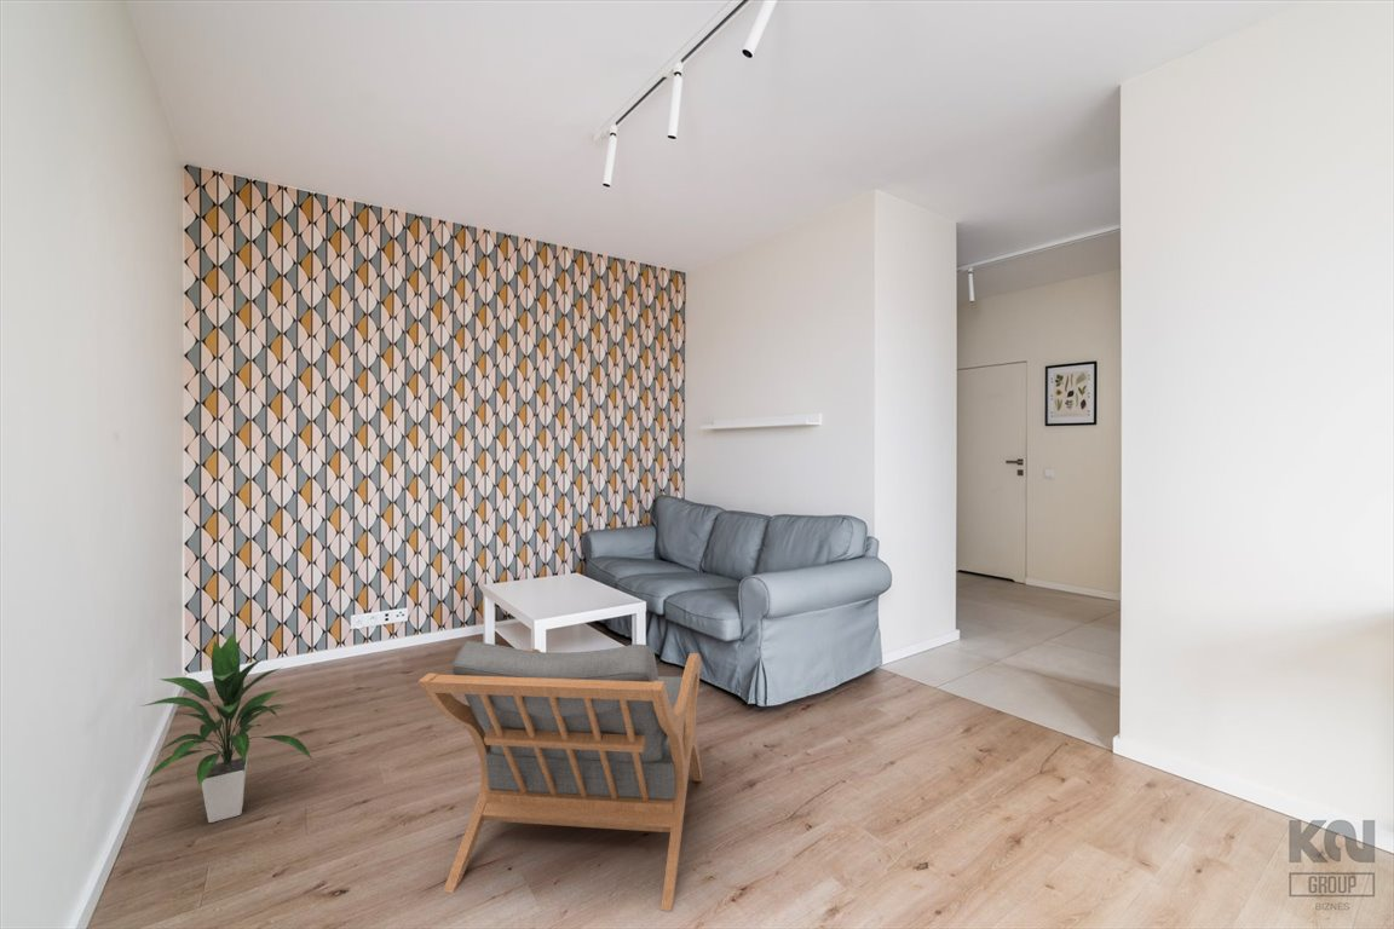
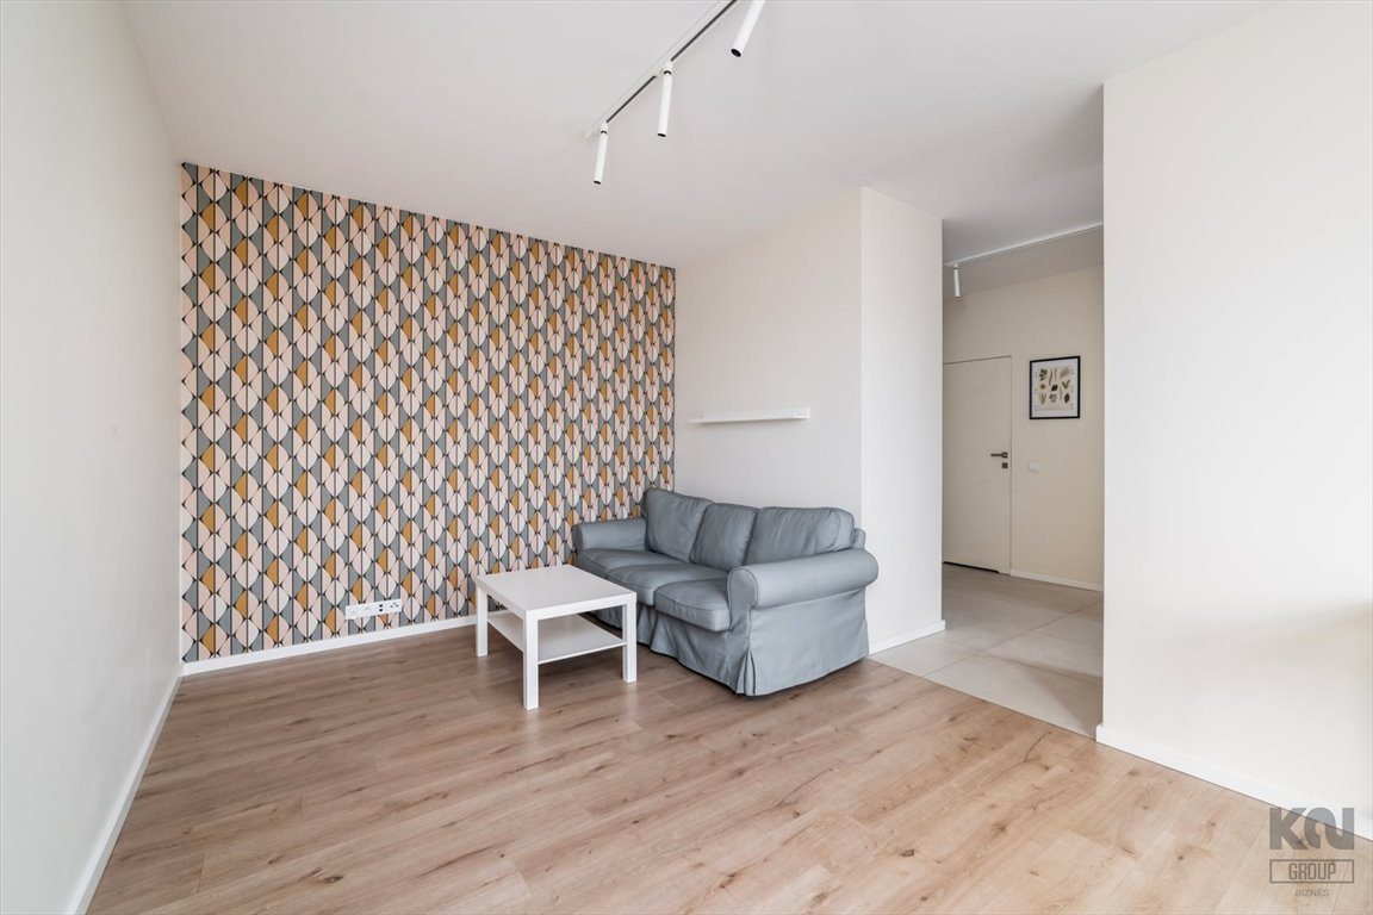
- armchair (588, 722)
- indoor plant (230, 727)
